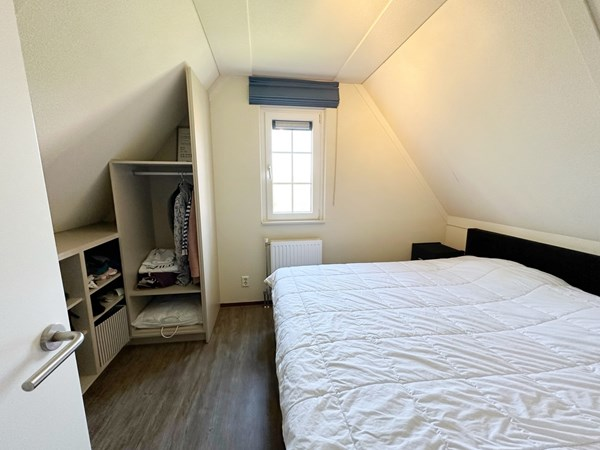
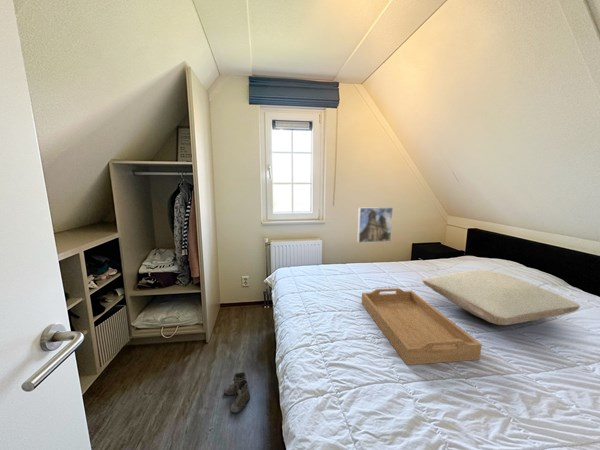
+ pillow (490, 295)
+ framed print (375, 224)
+ serving tray (410, 318)
+ boots (237, 388)
